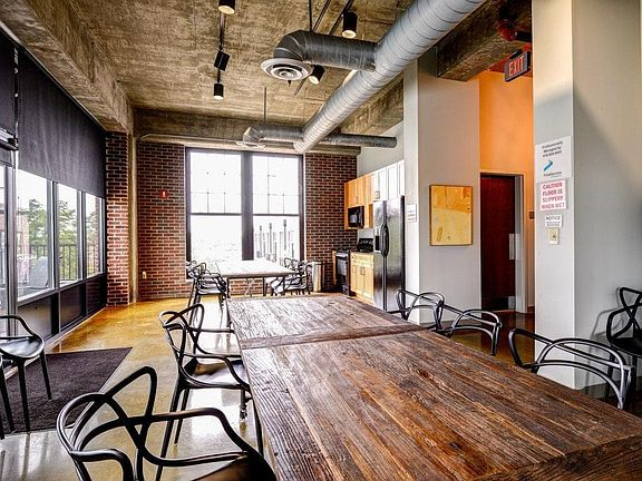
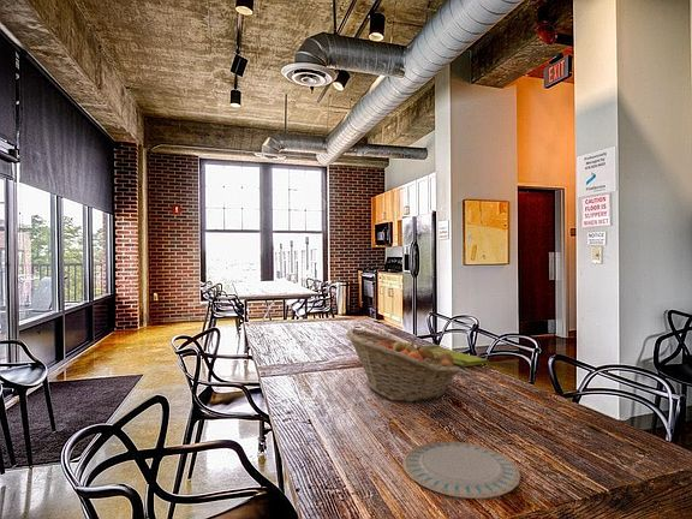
+ chinaware (459, 464)
+ fruit basket (400, 359)
+ dish towel (449, 353)
